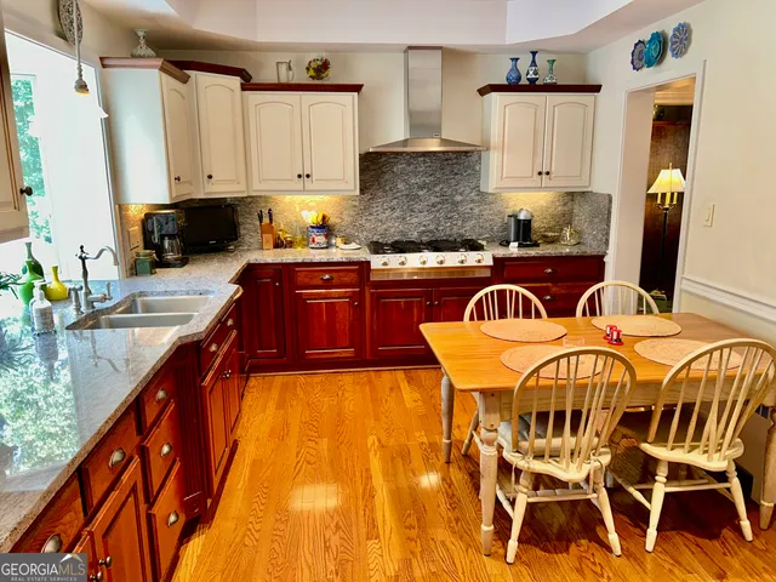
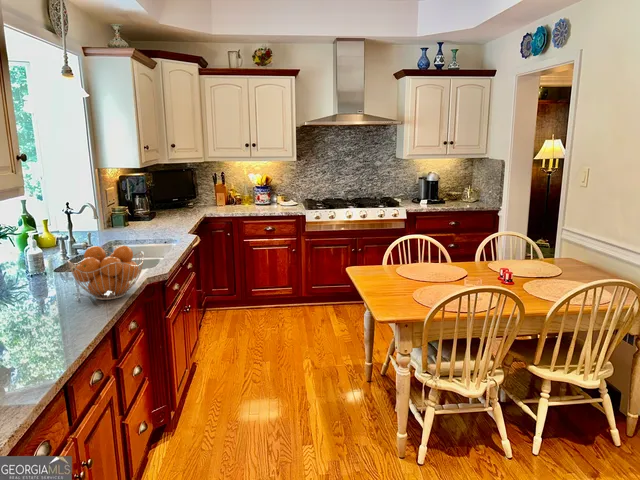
+ fruit basket (108, 271)
